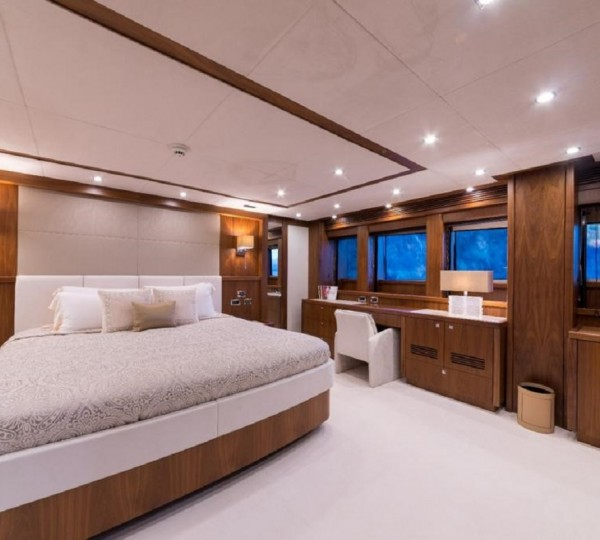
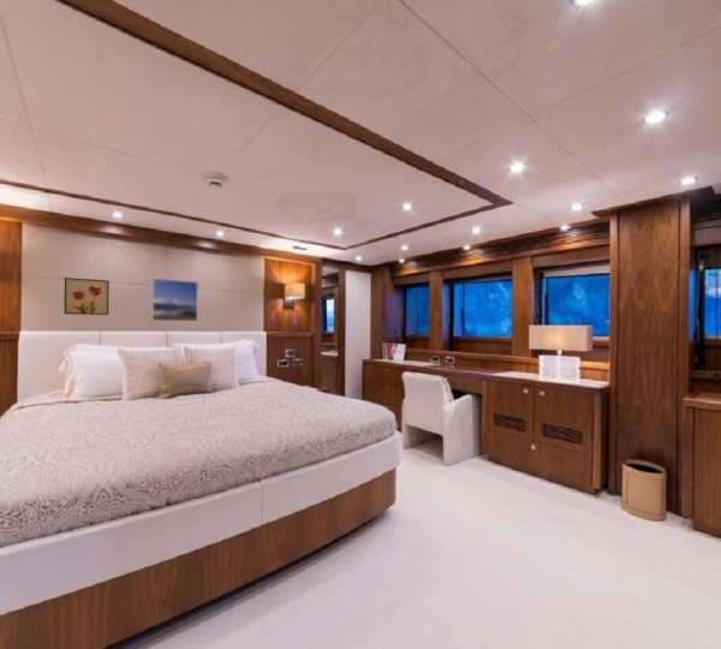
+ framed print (175, 300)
+ wall art (87, 297)
